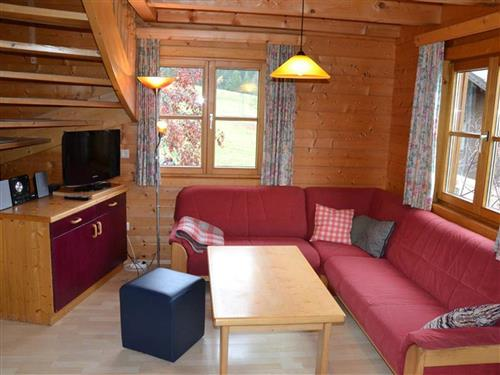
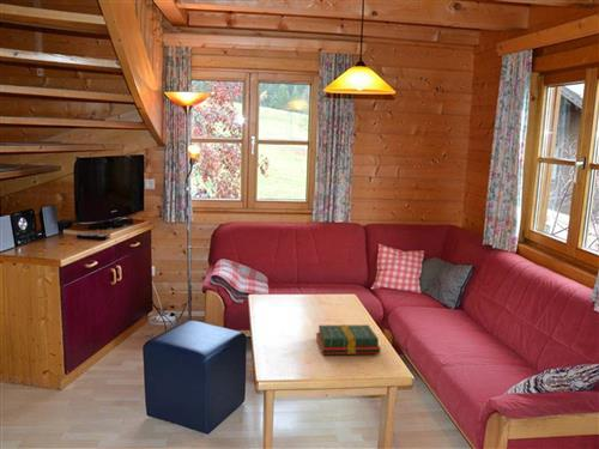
+ hardback book (346, 339)
